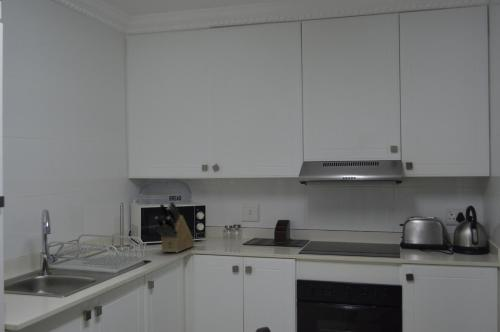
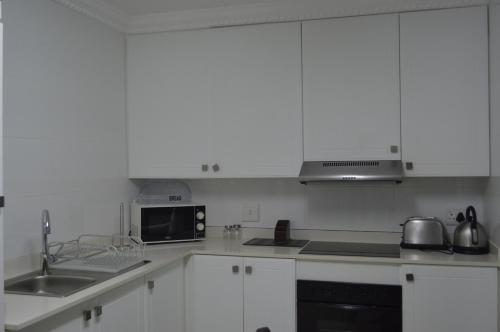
- knife block (175, 225)
